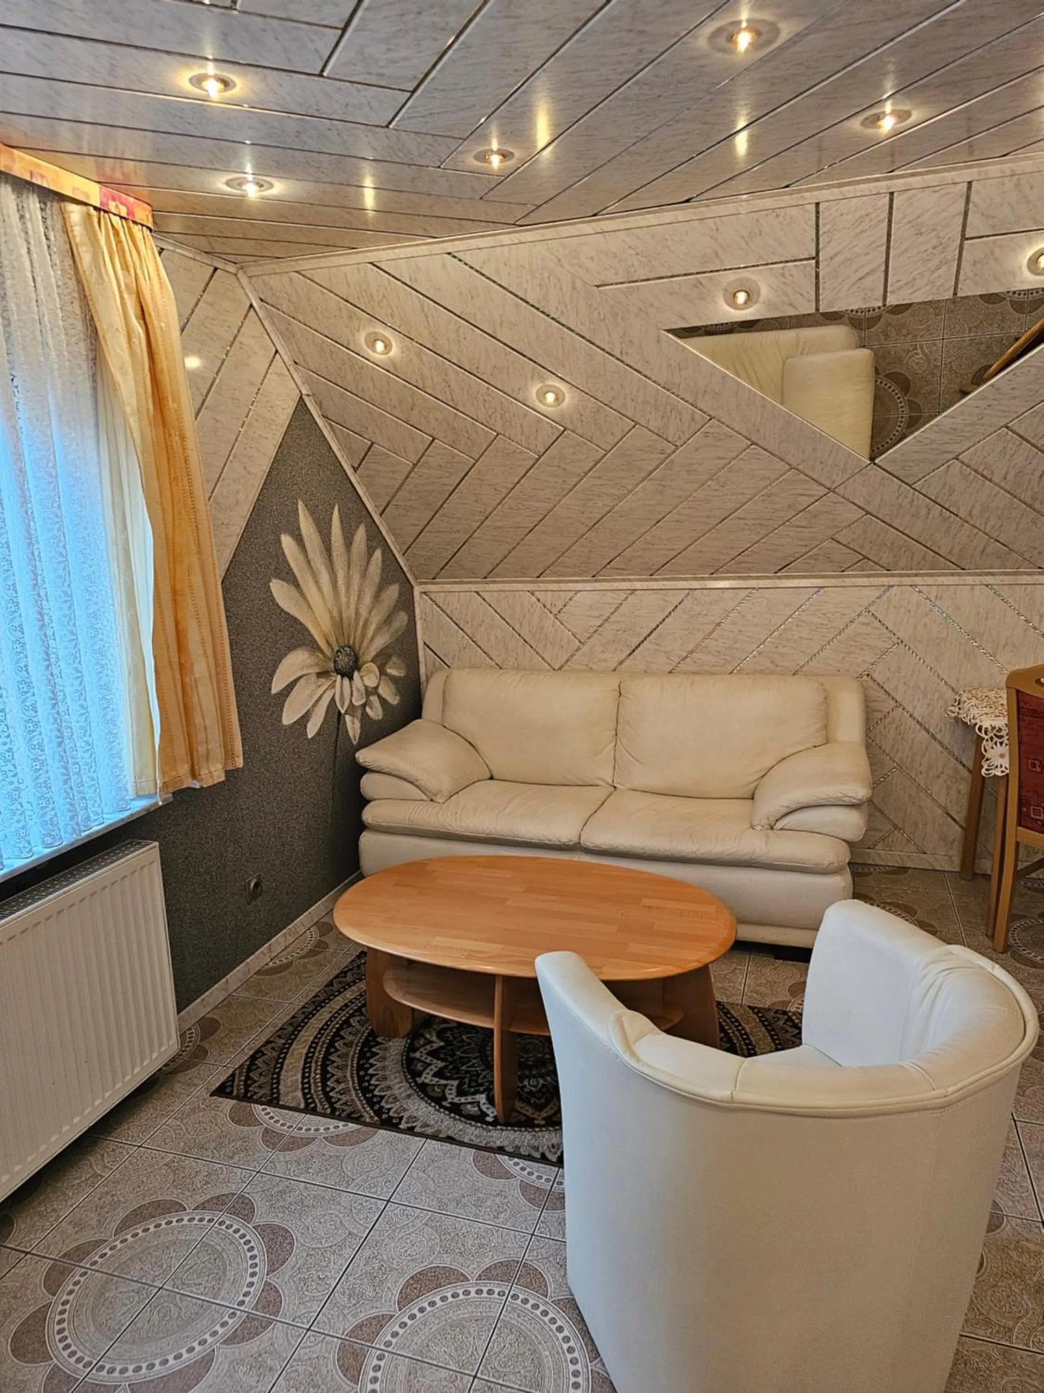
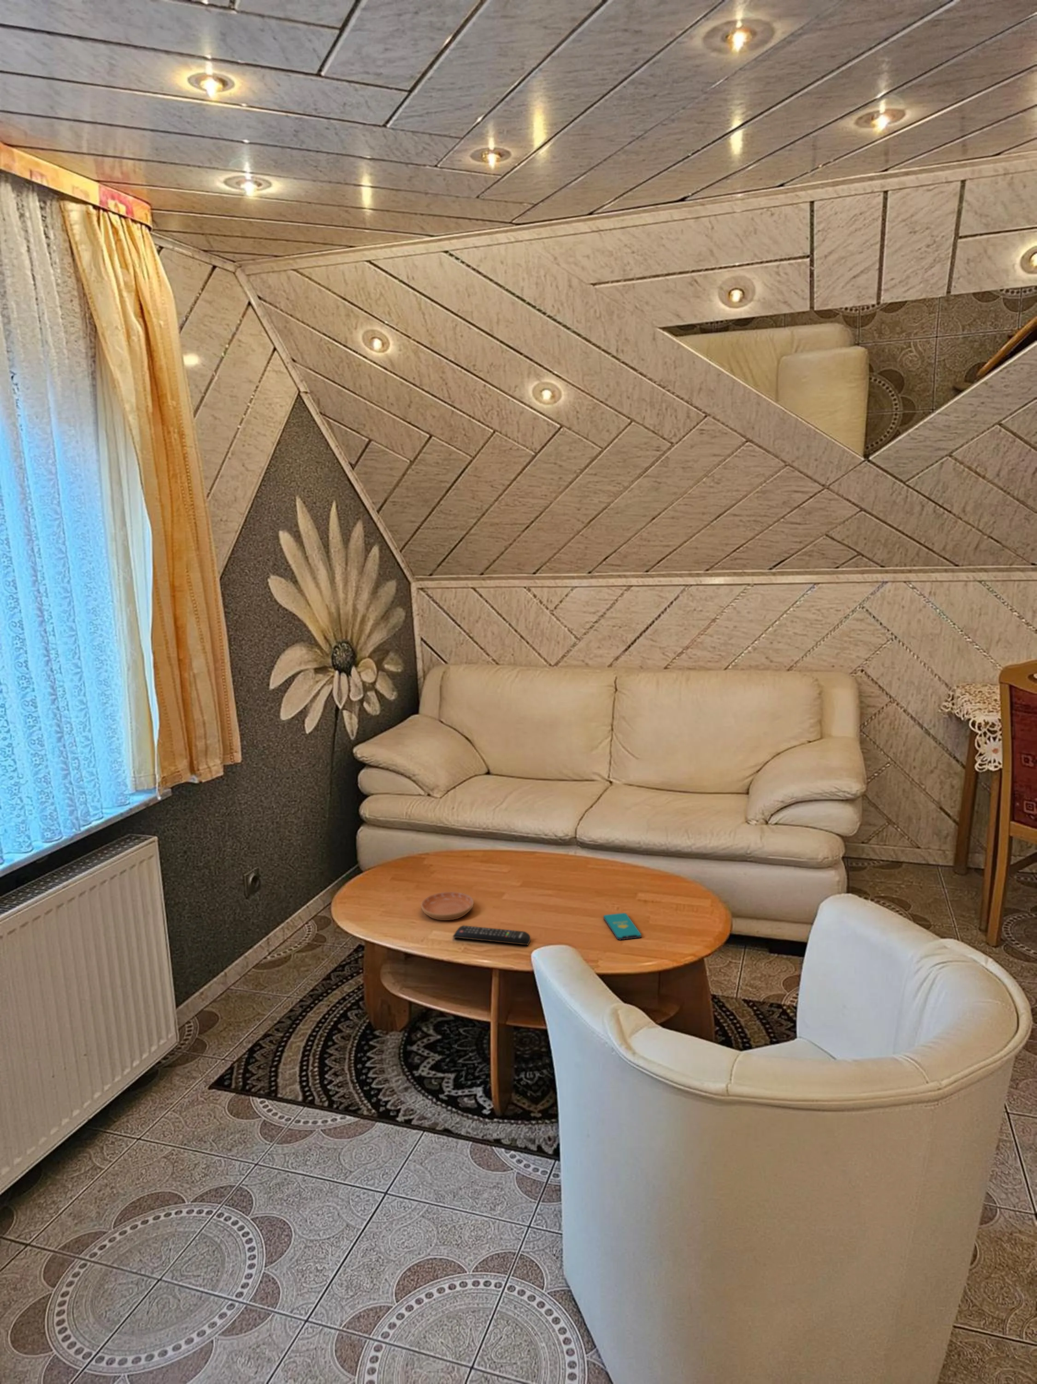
+ remote control (491, 936)
+ saucer (448, 907)
+ smartphone (622, 926)
